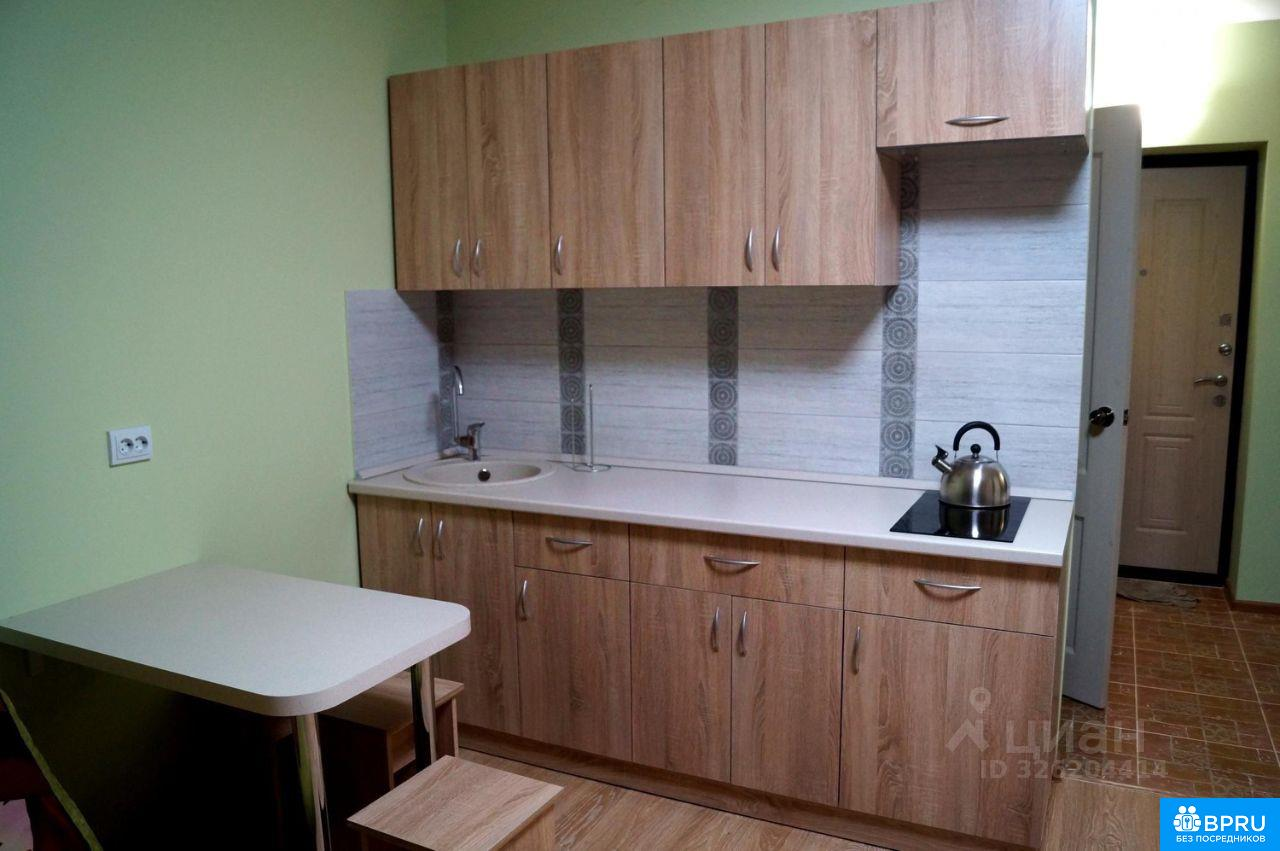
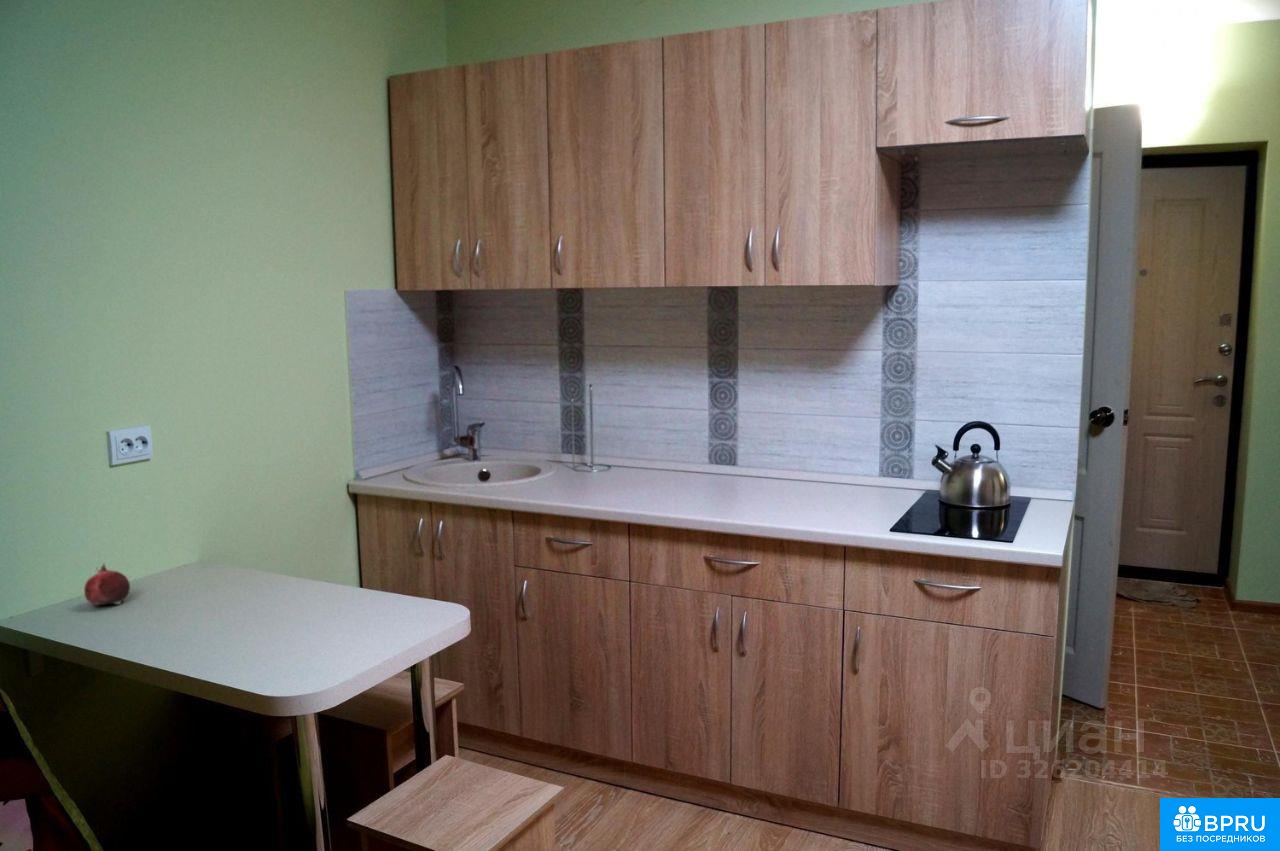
+ fruit (106, 584)
